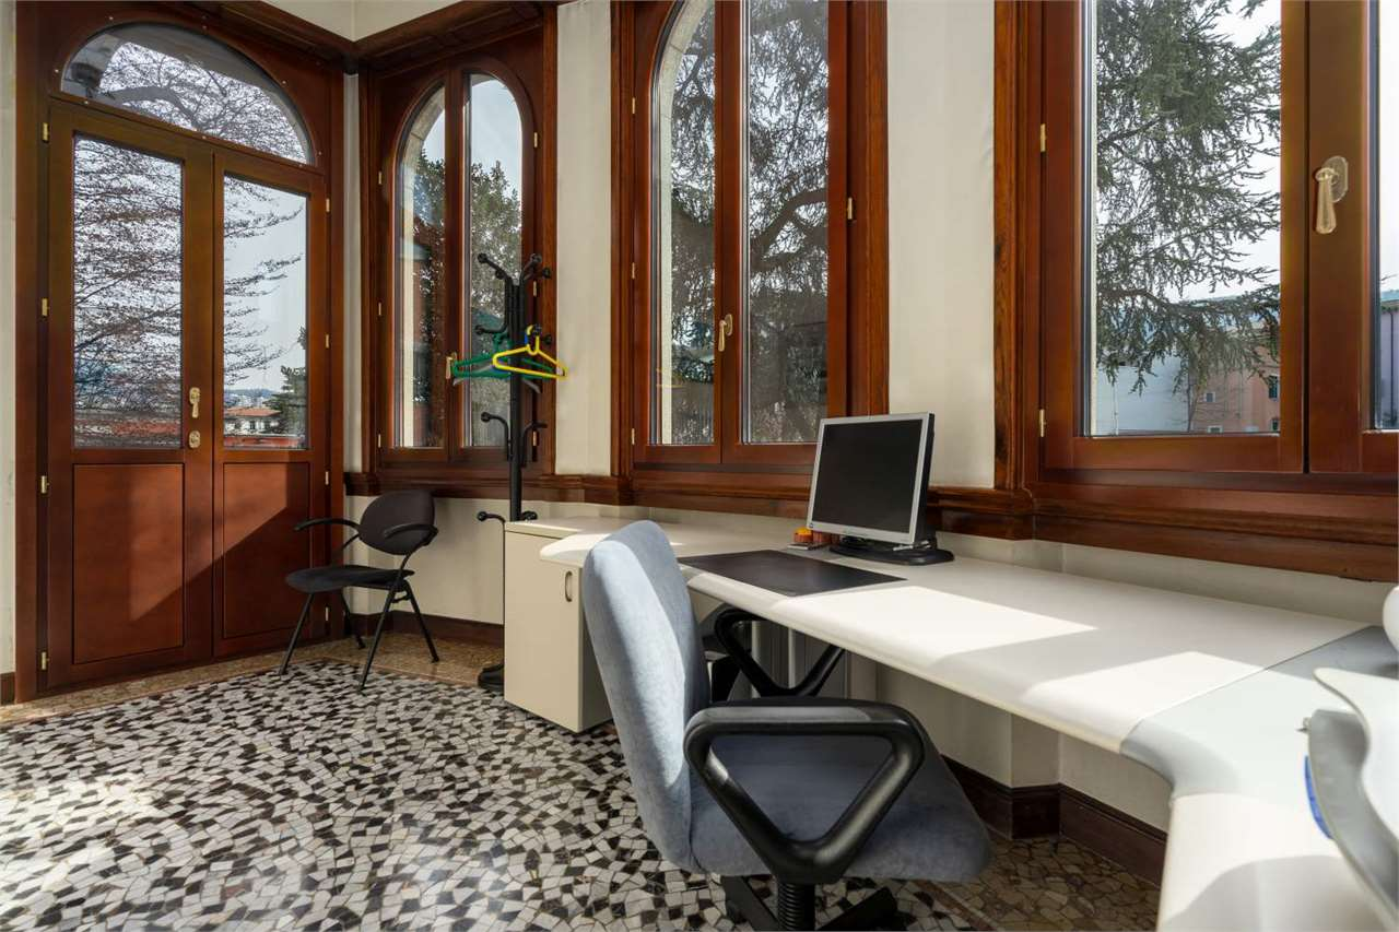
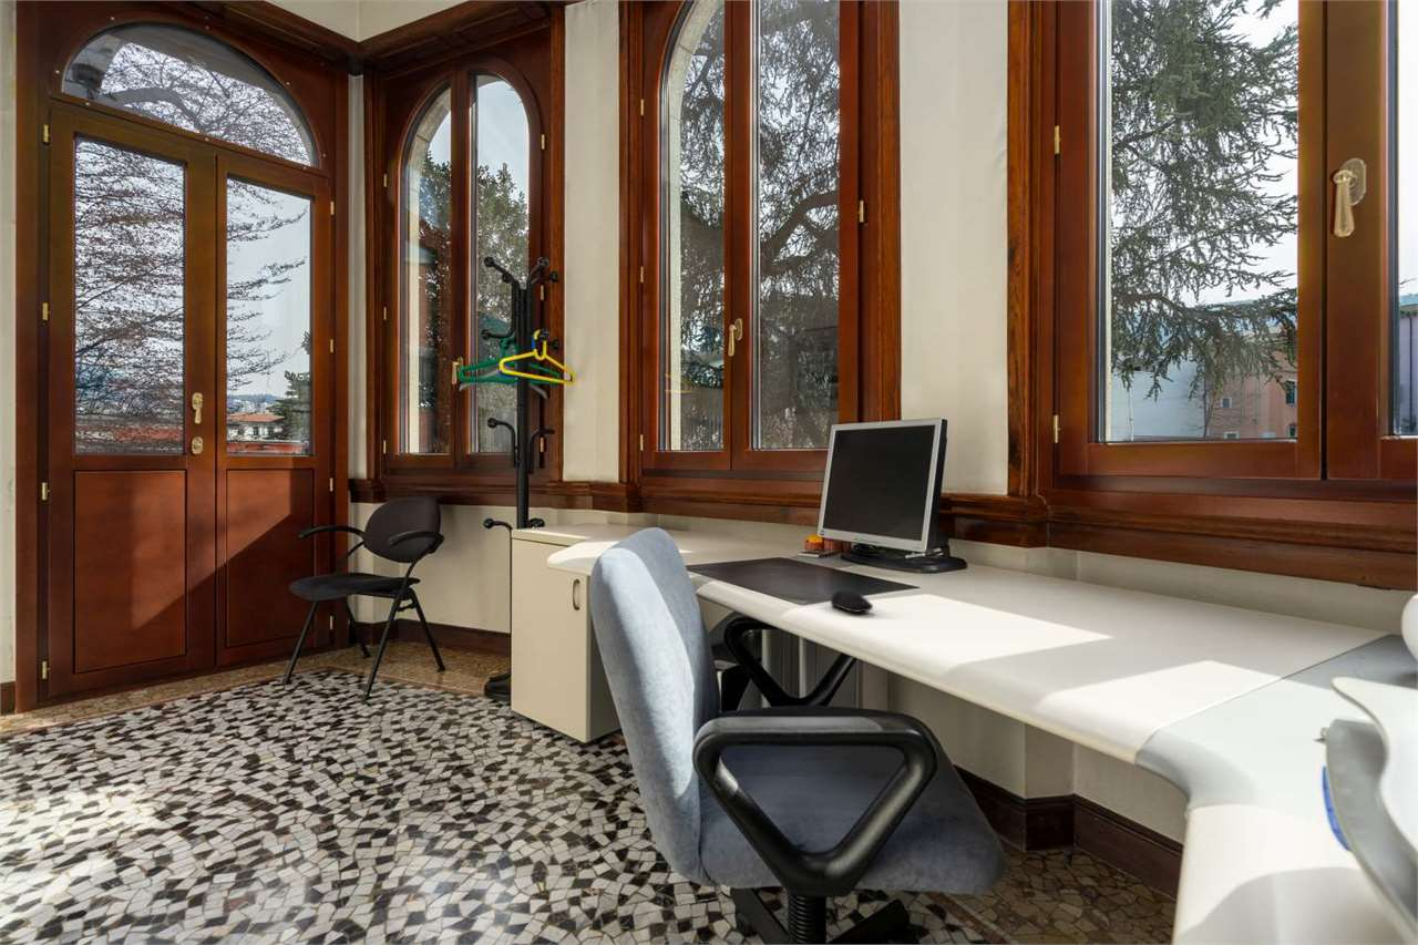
+ computer mouse (850, 599)
